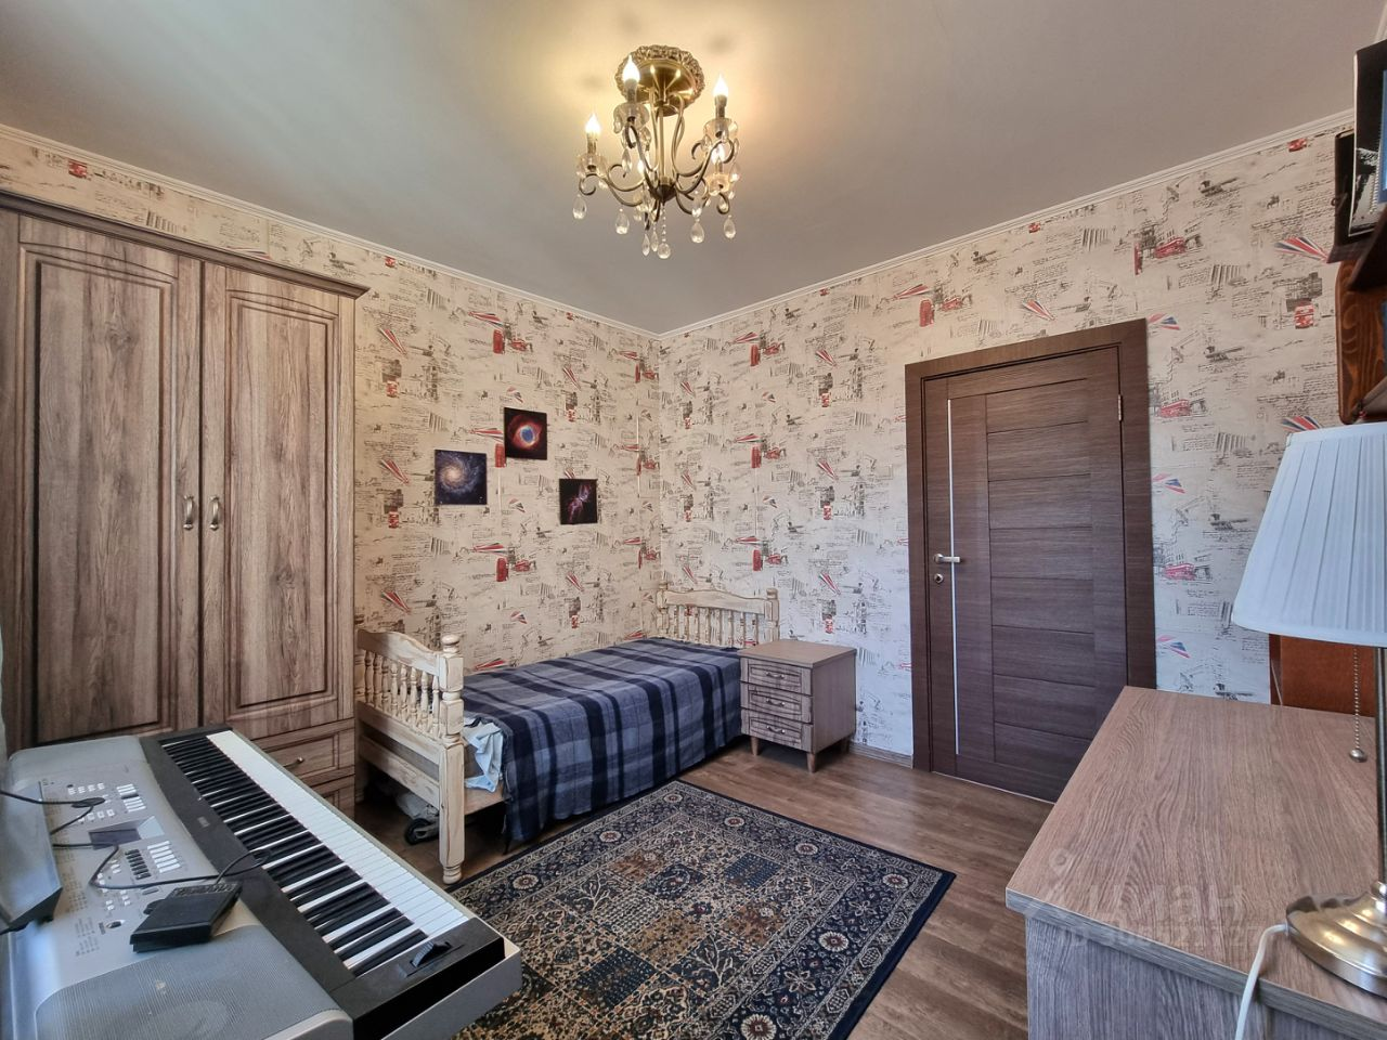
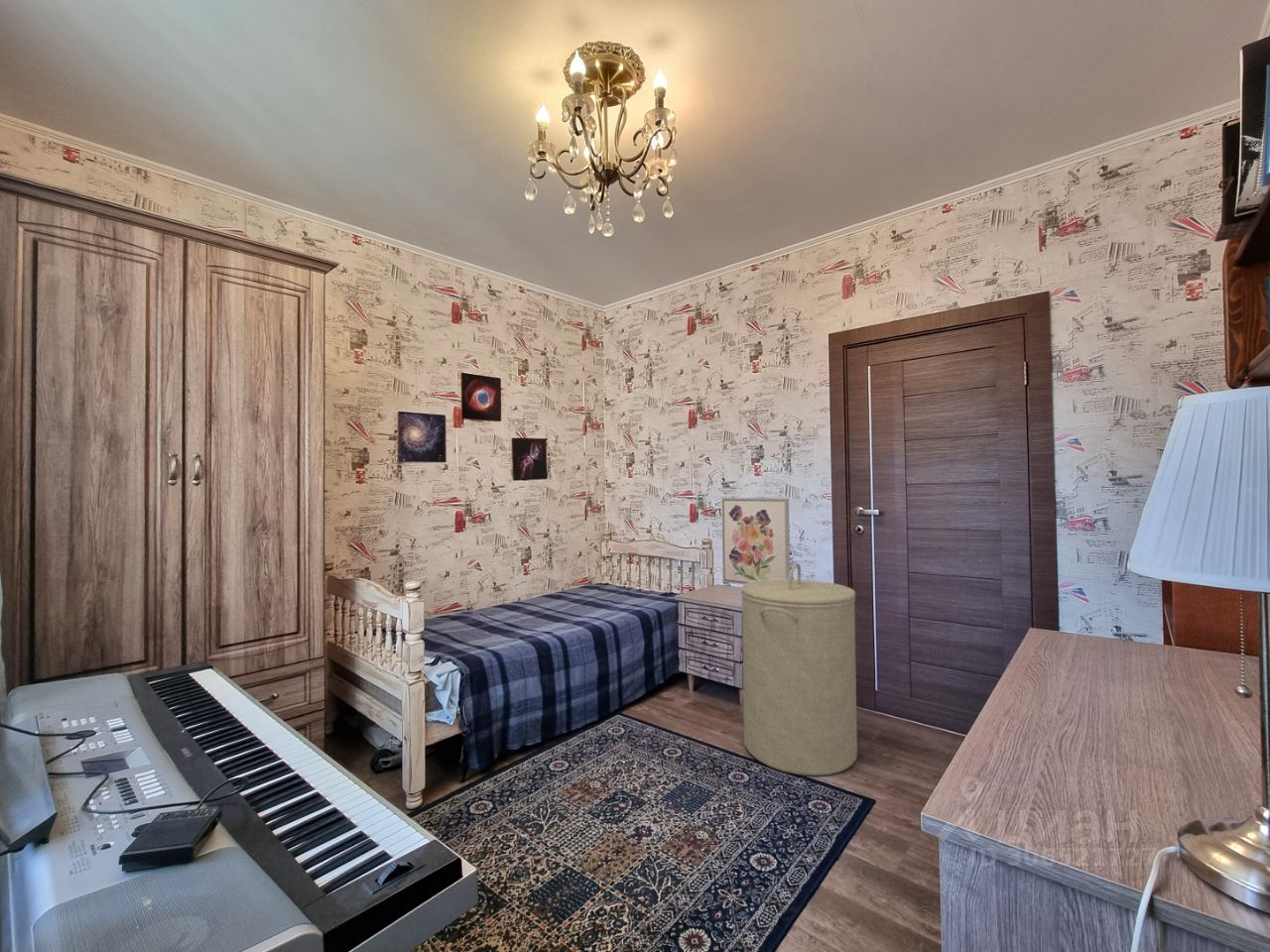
+ wall art (754, 541)
+ laundry hamper (797, 654)
